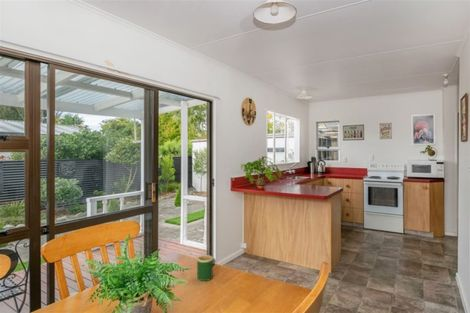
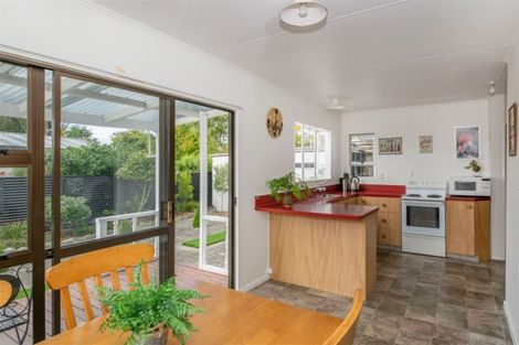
- mug (207, 266)
